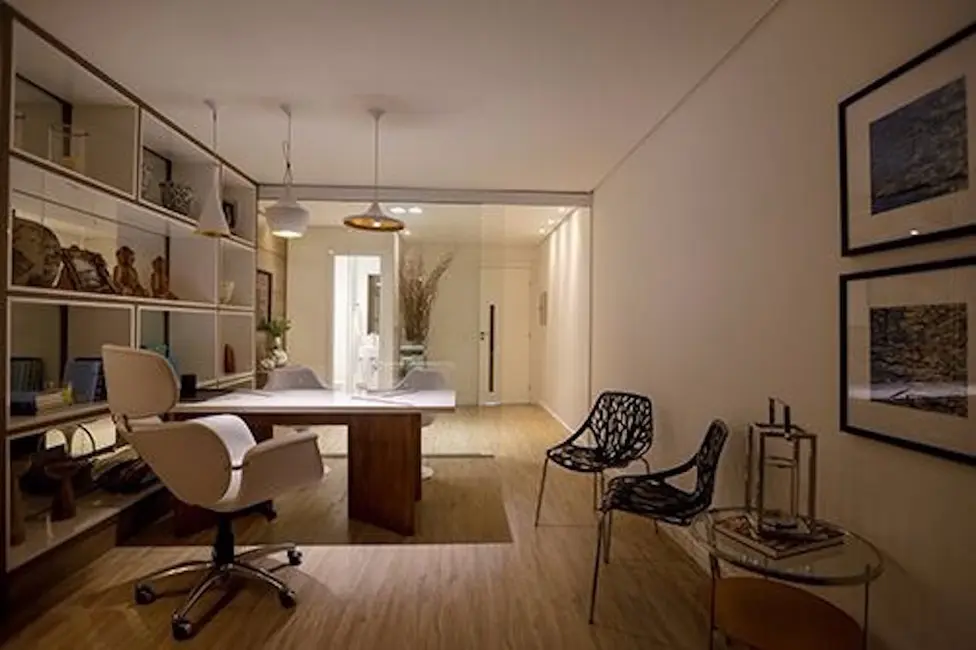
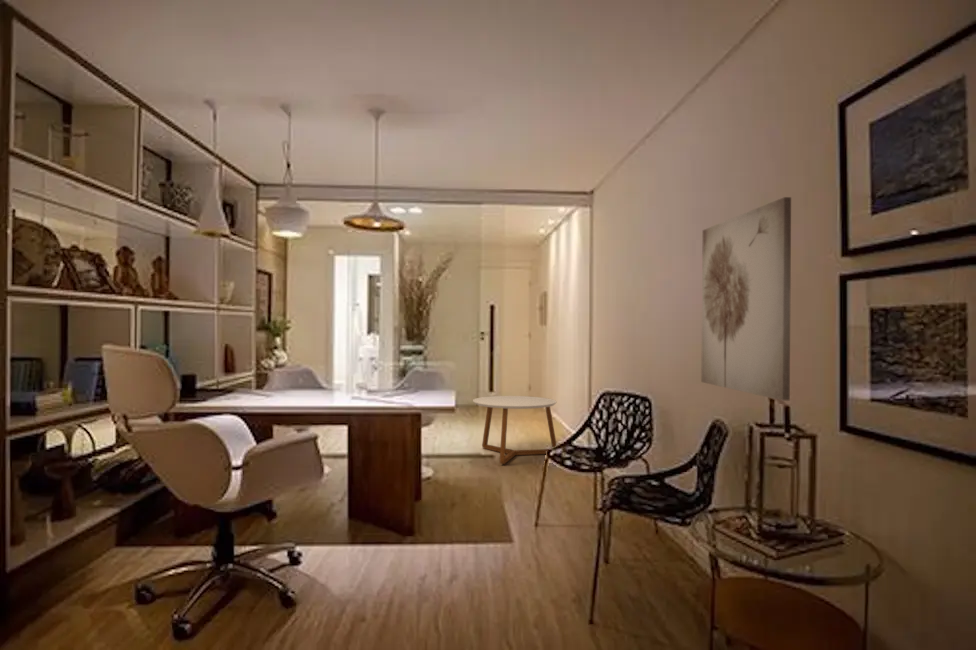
+ coffee table (506, 428)
+ wall art (739, 302)
